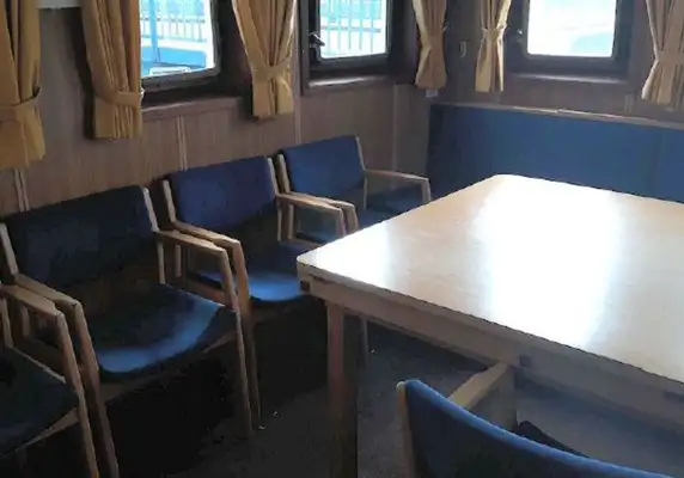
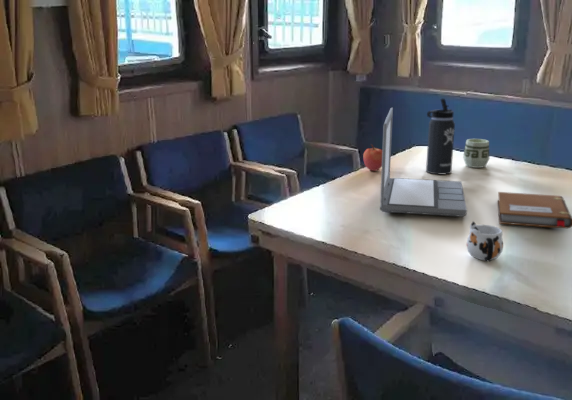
+ mug (486, 242)
+ laptop (422, 179)
+ notebook (533, 209)
+ thermos bottle (438, 135)
+ cup (476, 153)
+ apple (373, 157)
